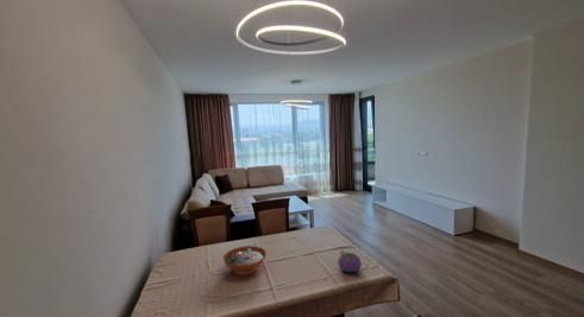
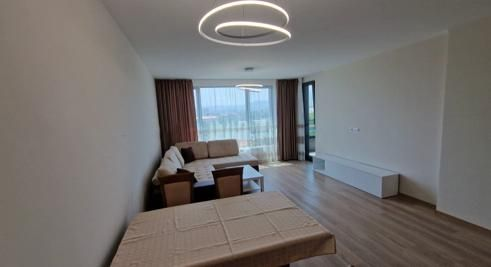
- teapot (350, 262)
- decorative bowl (245, 261)
